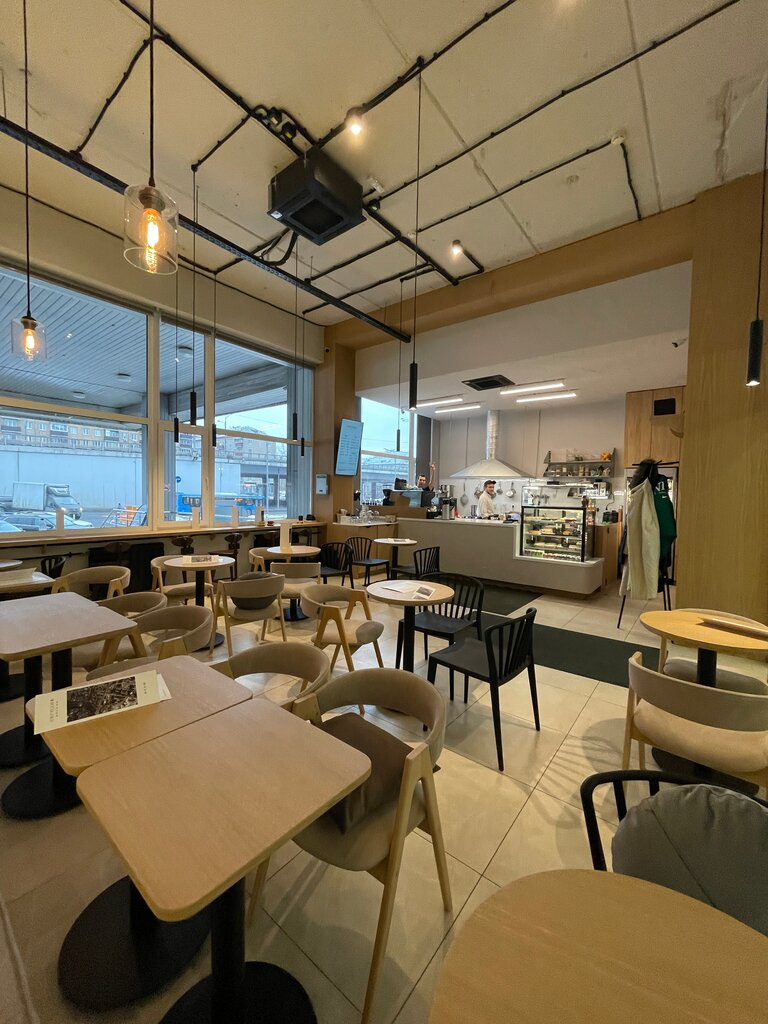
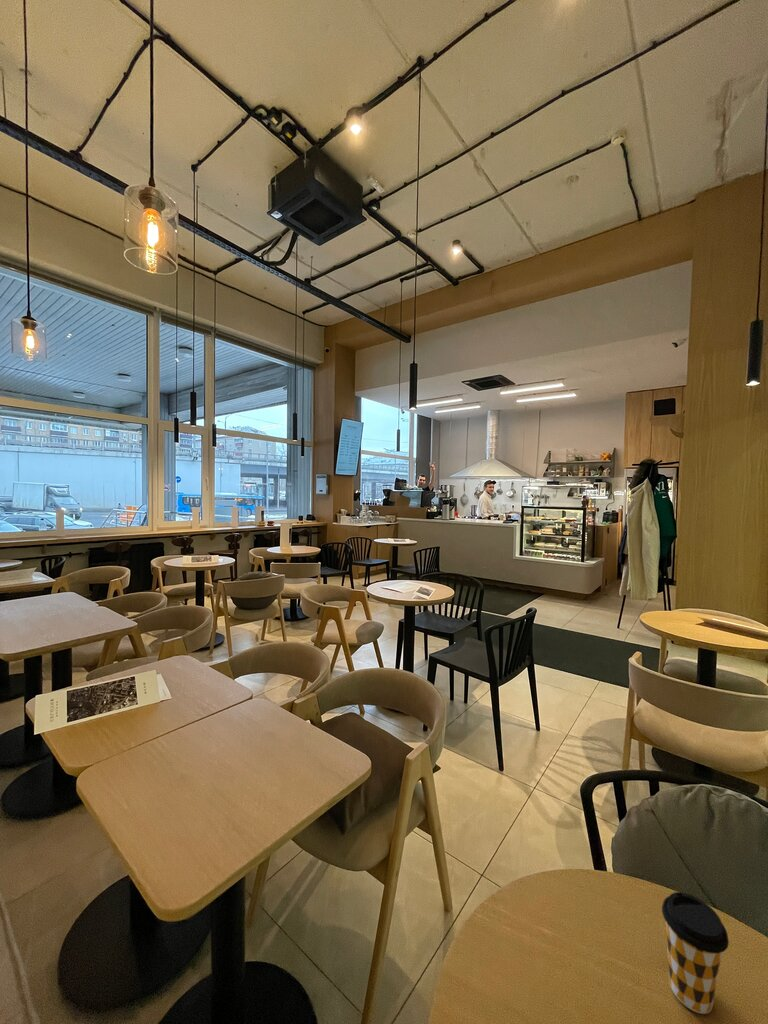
+ coffee cup (692, 952)
